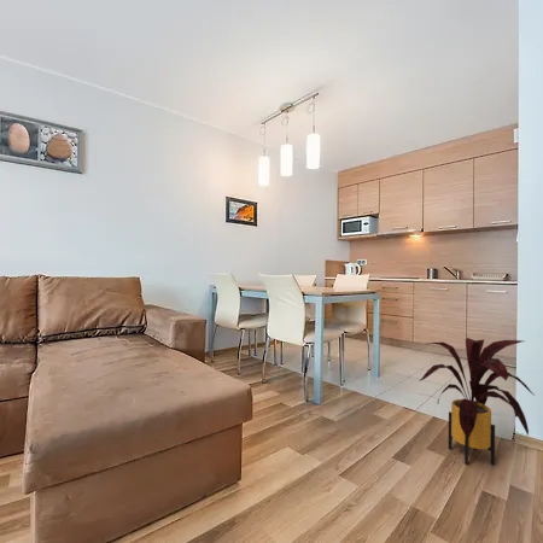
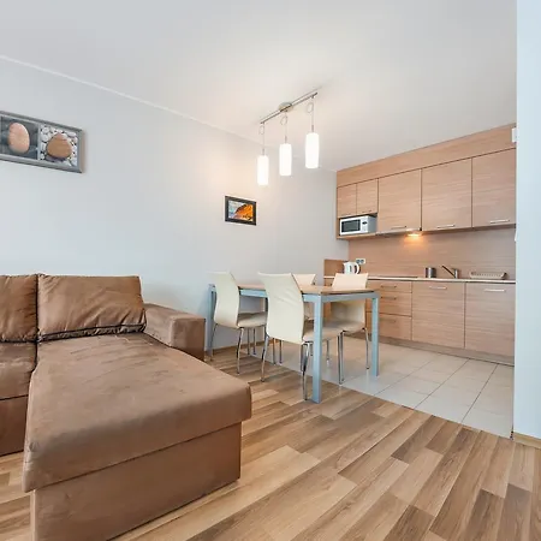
- house plant (468, 395)
